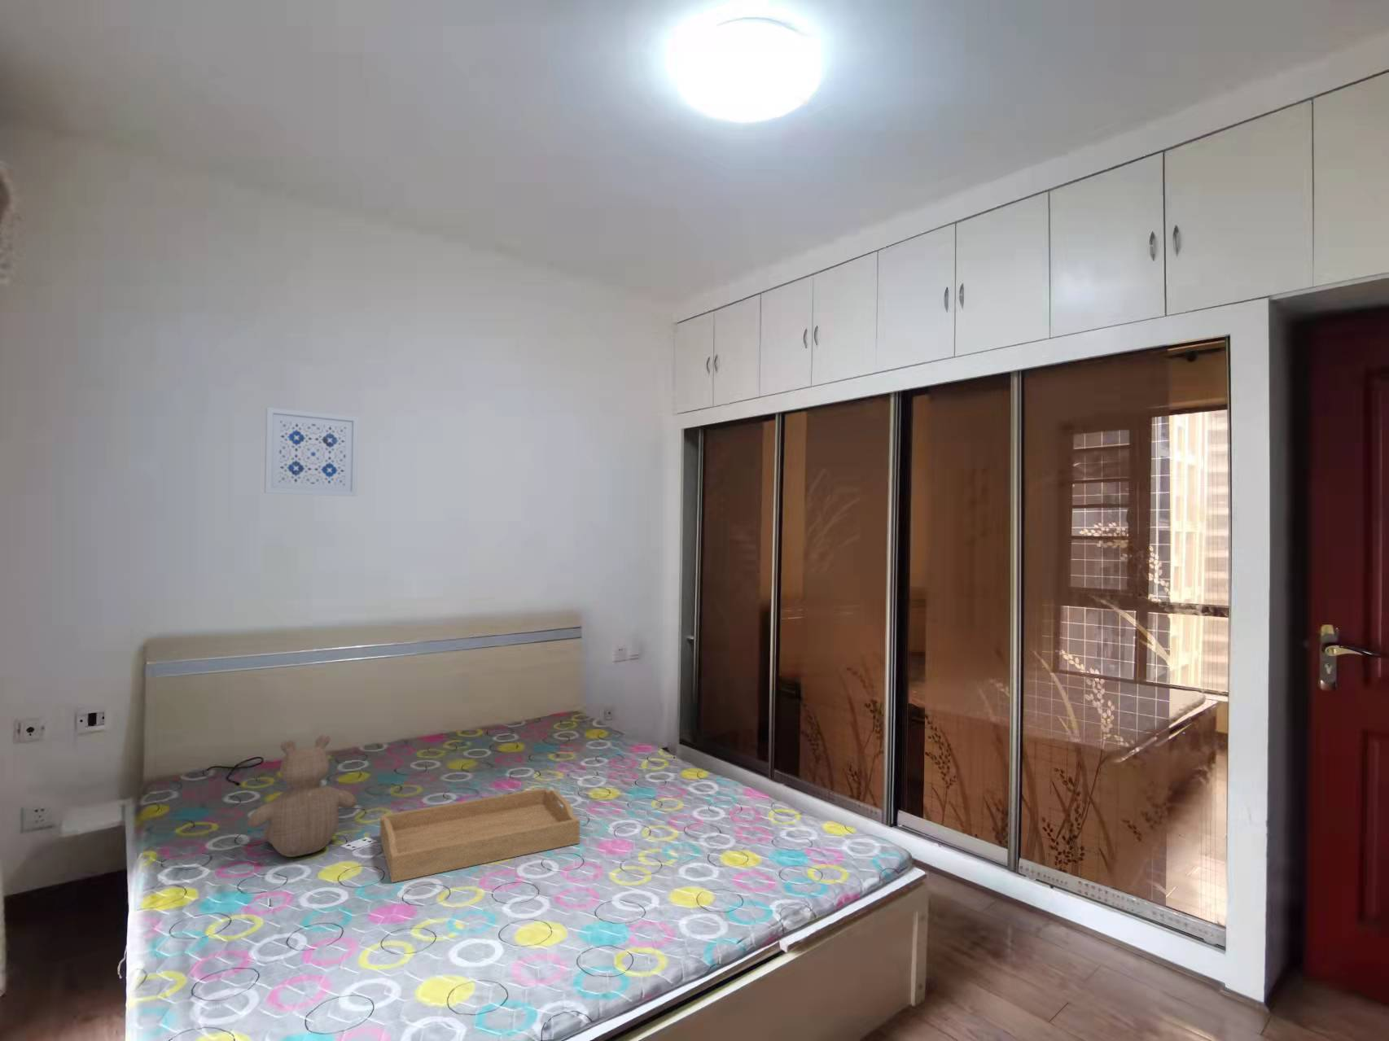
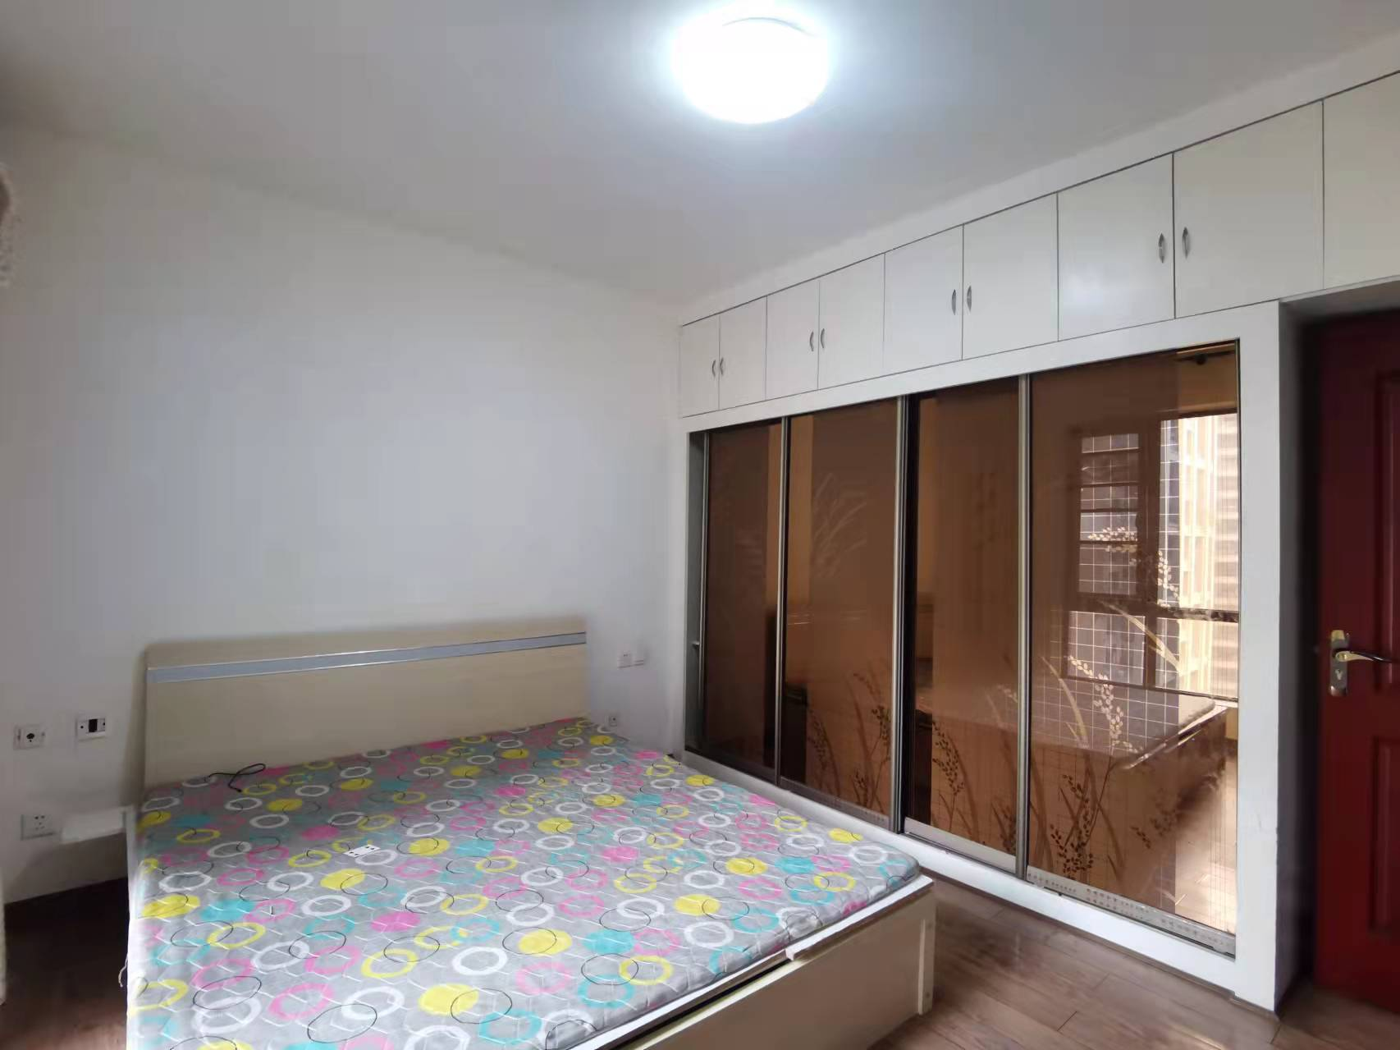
- wall art (313, 454)
- teddy bear (301, 789)
- serving tray (479, 826)
